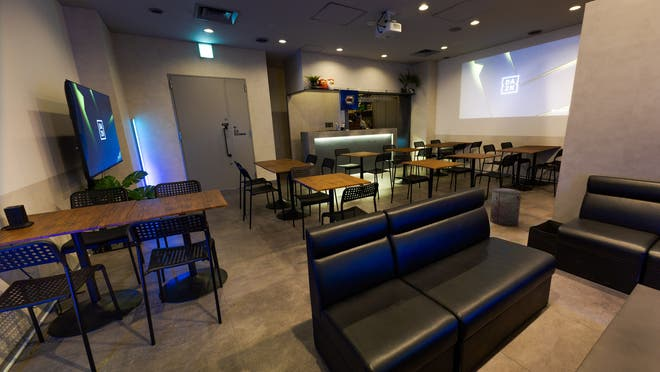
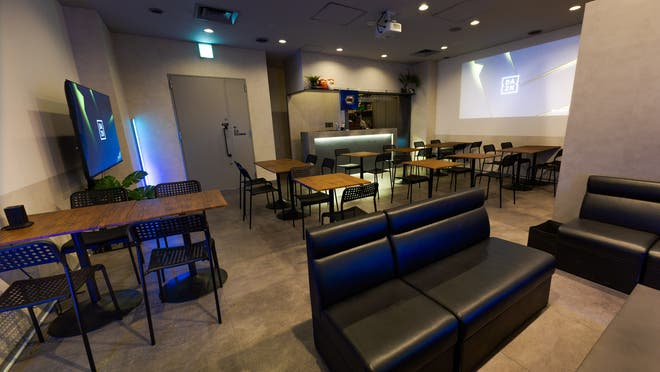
- trash can (505, 206)
